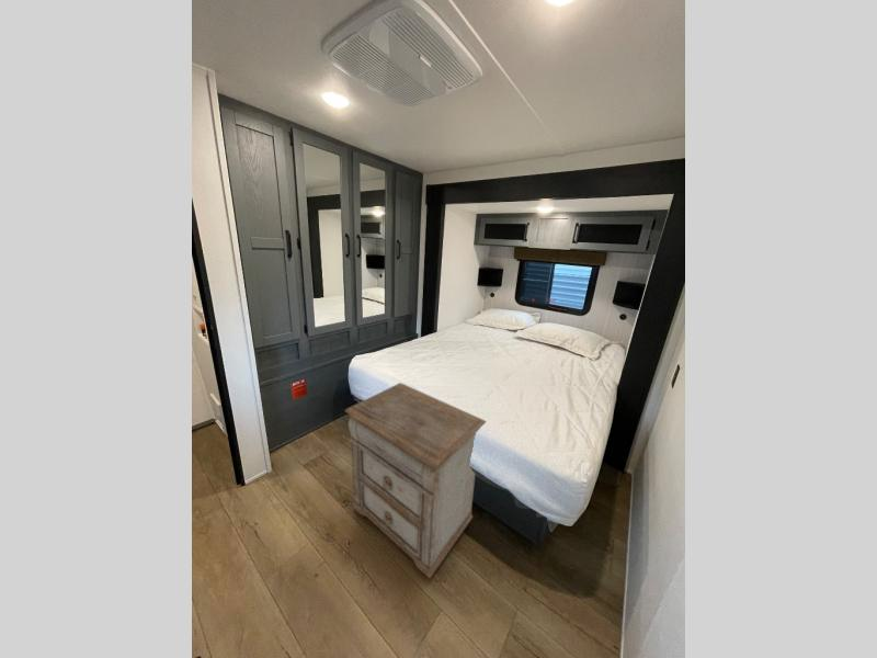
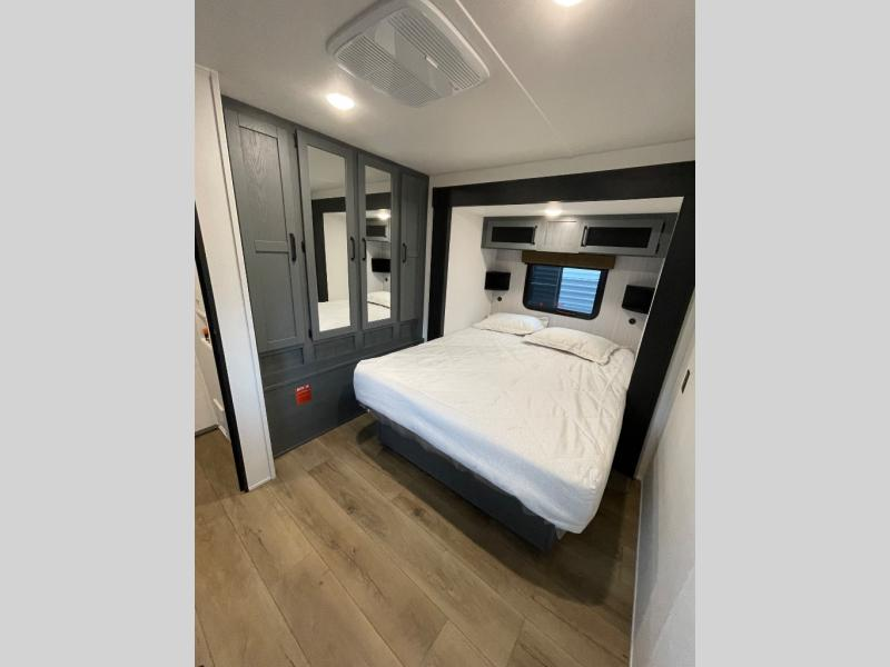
- nightstand (412, 467)
